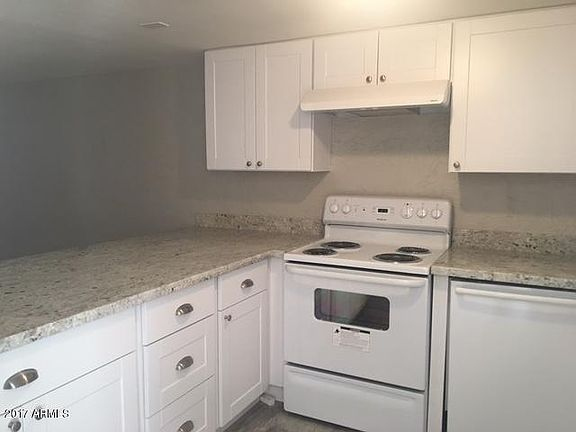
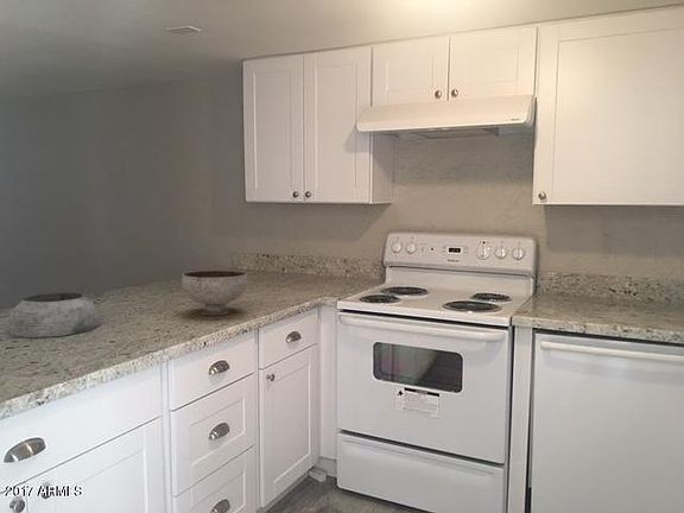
+ plant pot (53, 312)
+ bowl (215, 292)
